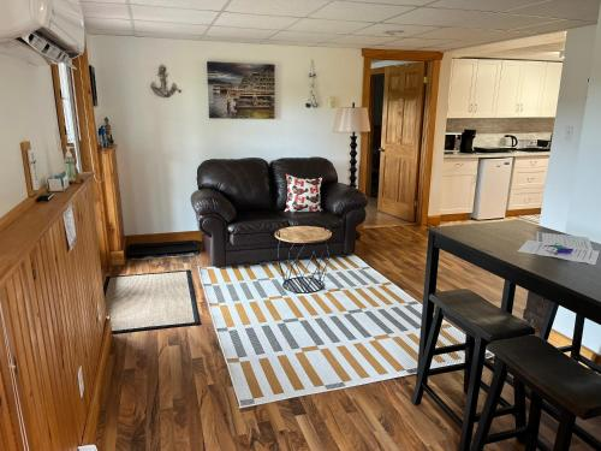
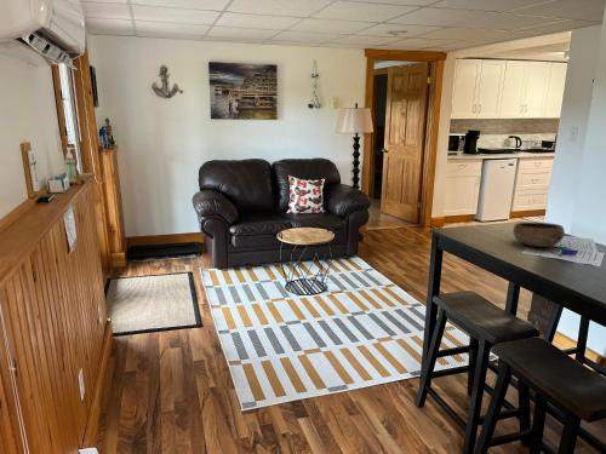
+ bowl (537, 234)
